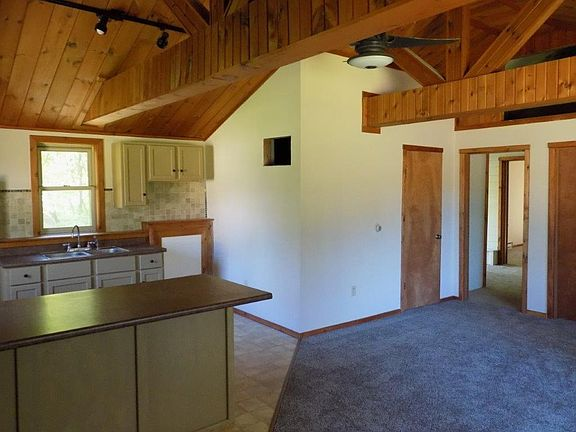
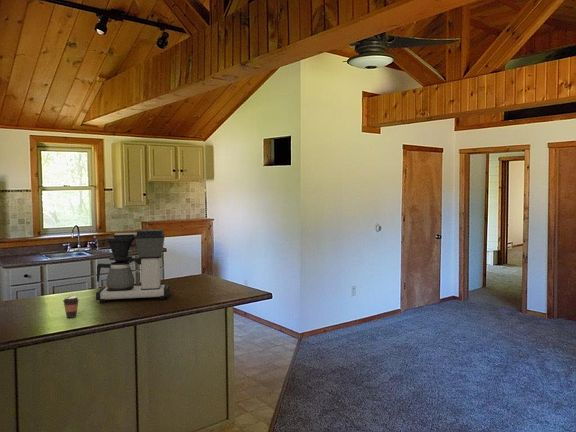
+ coffee maker (133, 261)
+ coffee cup (71, 307)
